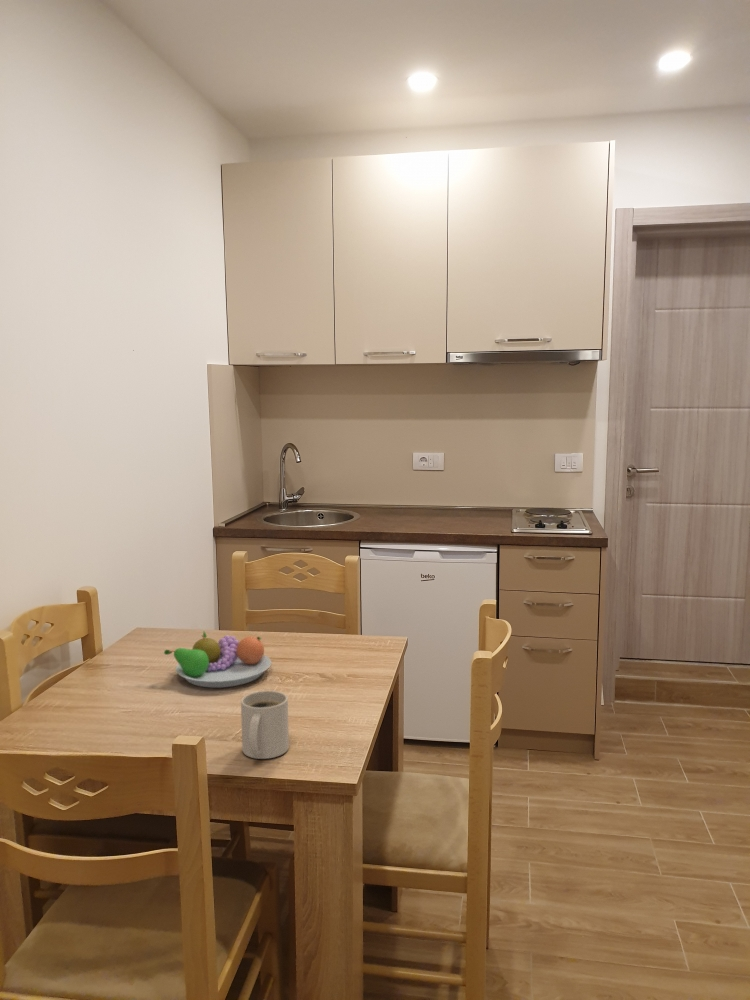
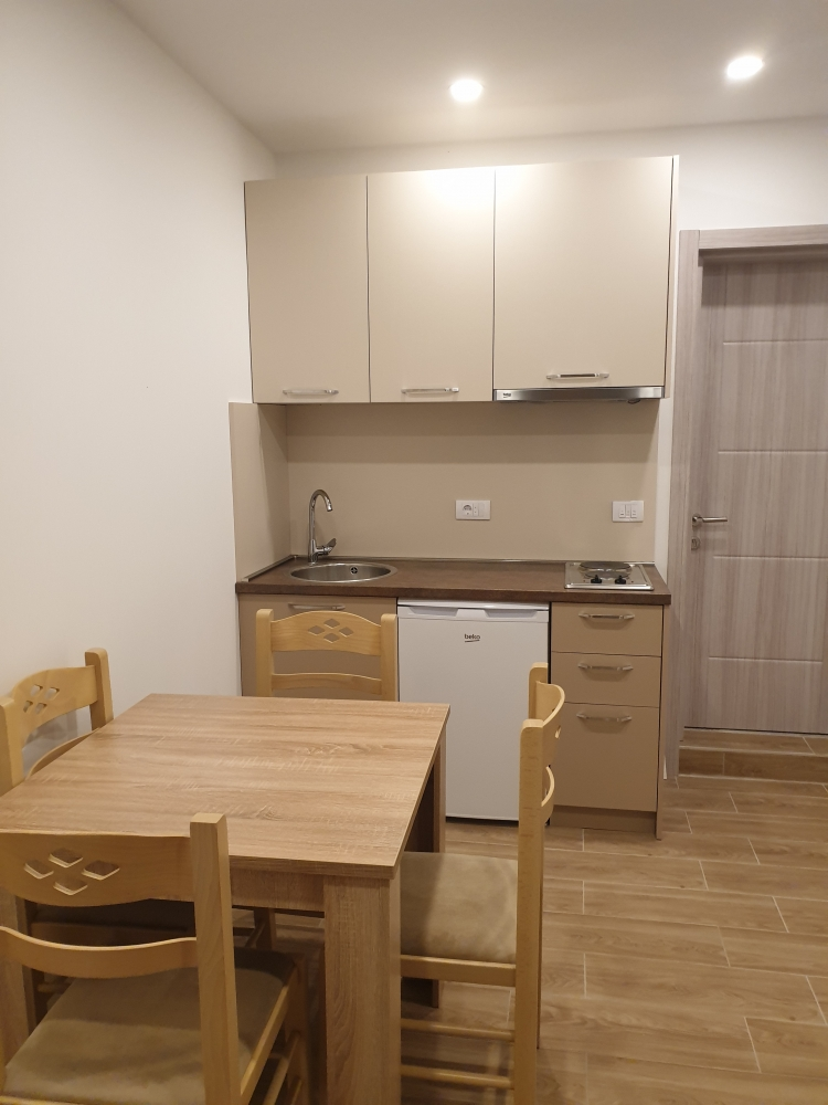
- fruit bowl (219, 655)
- mug (261, 725)
